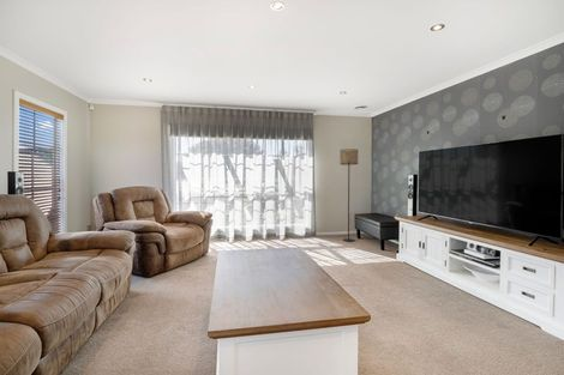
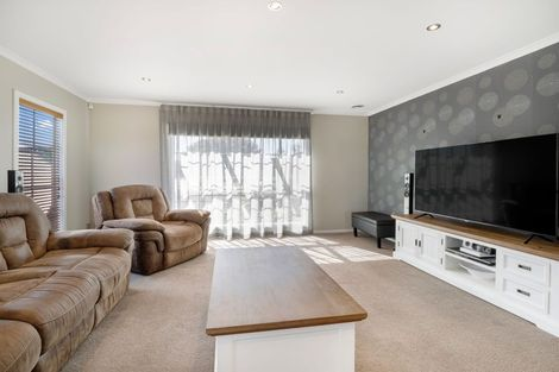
- floor lamp (348, 195)
